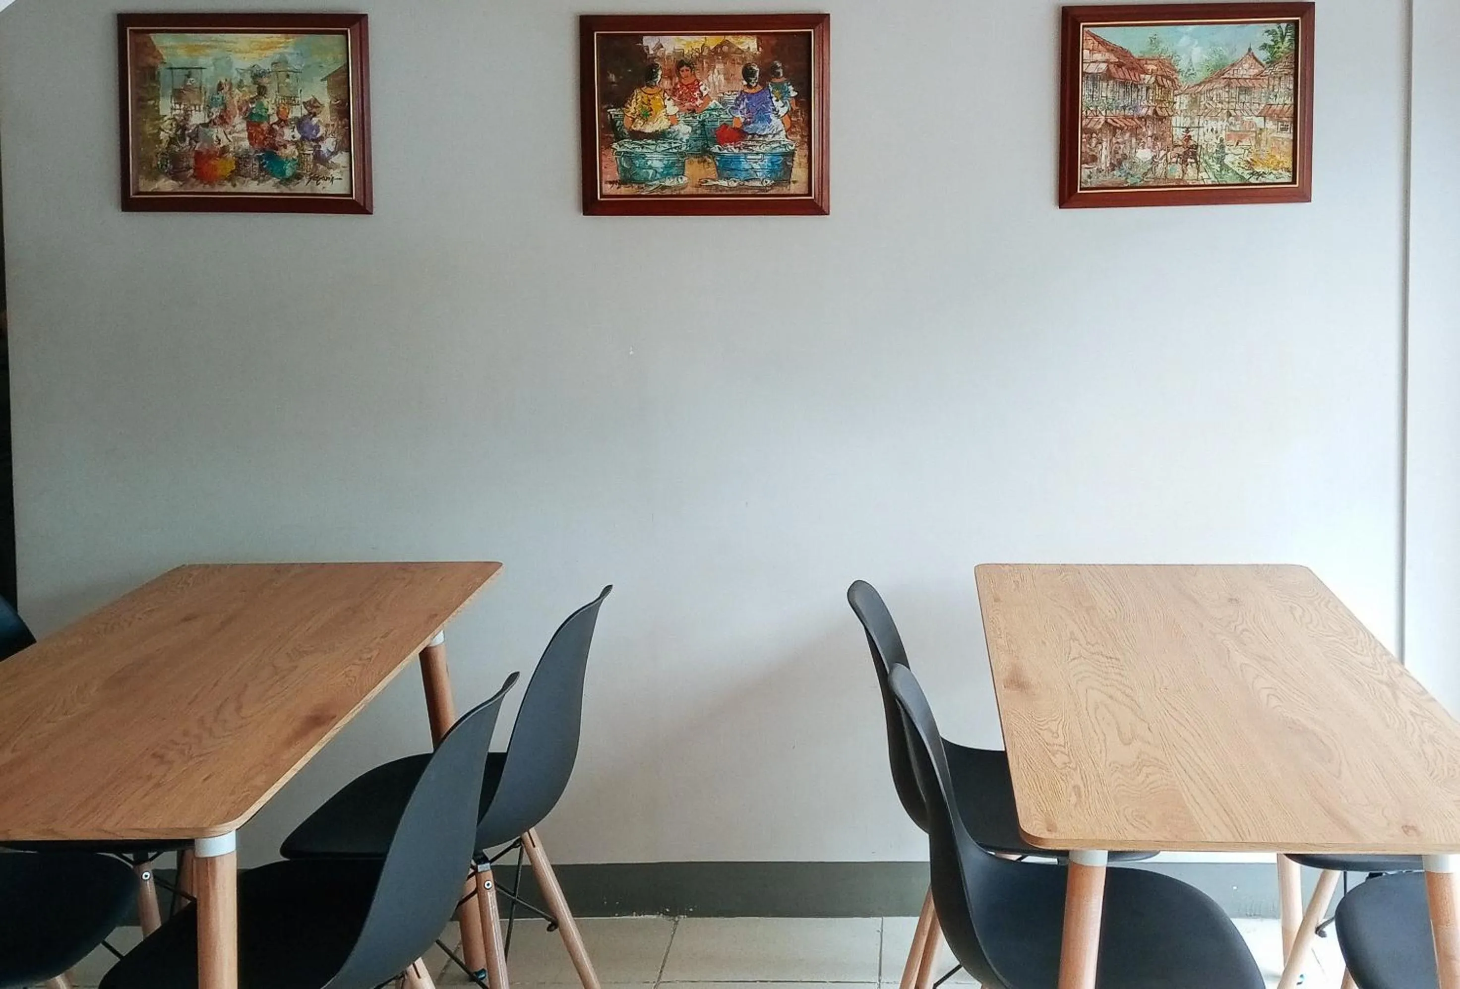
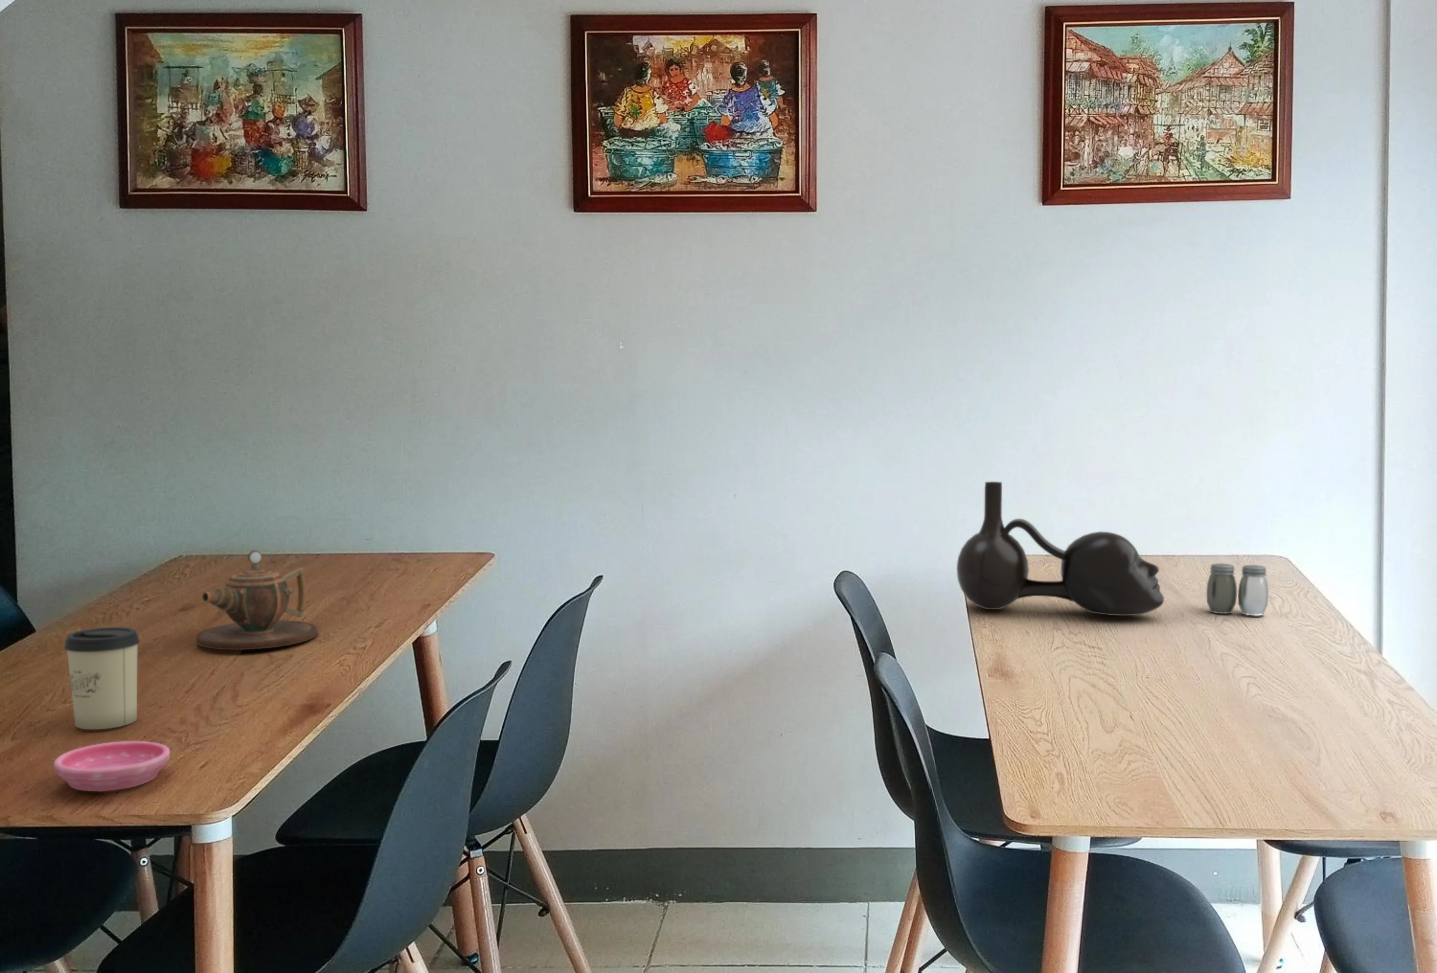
+ teapot (256, 594)
+ cup (104, 678)
+ saucer (113, 767)
+ decorative vase (1058, 548)
+ salt and pepper shaker (1236, 589)
